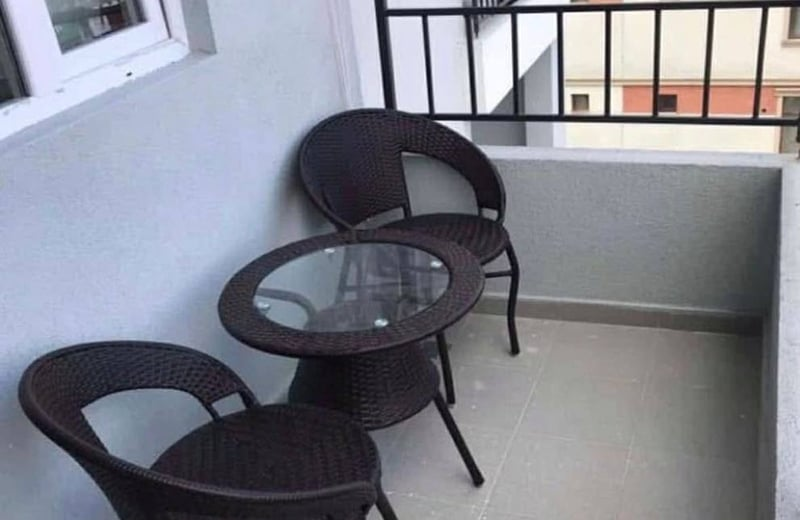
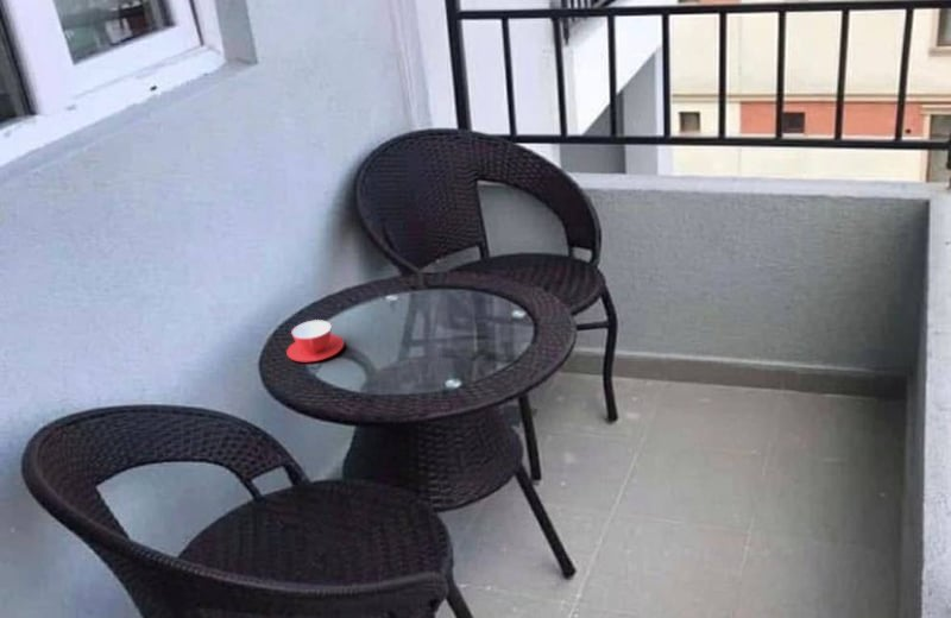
+ teacup (313, 339)
